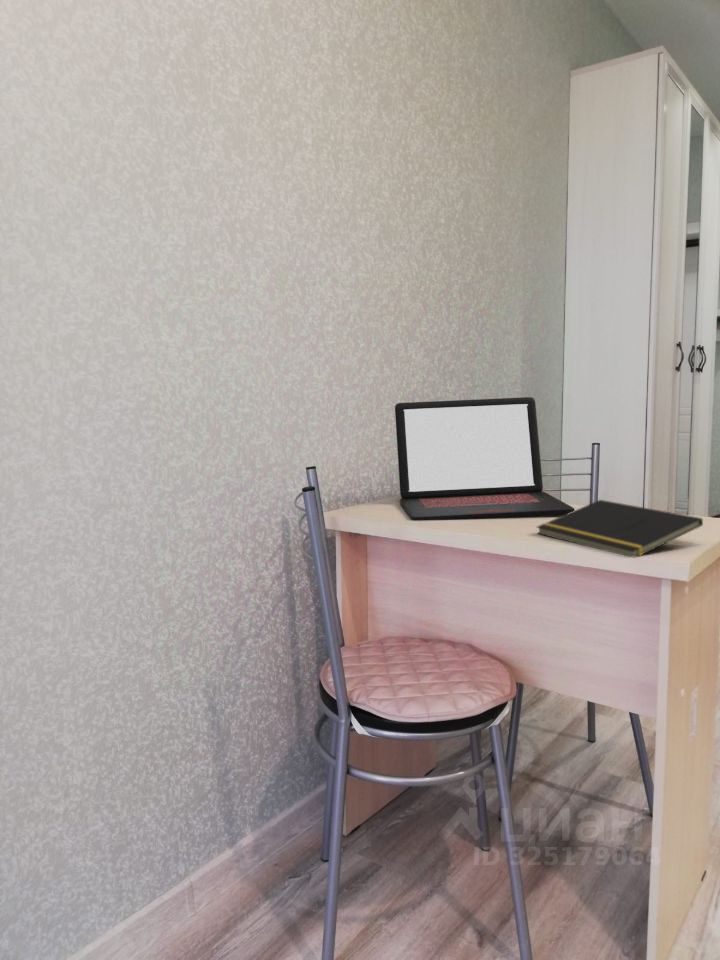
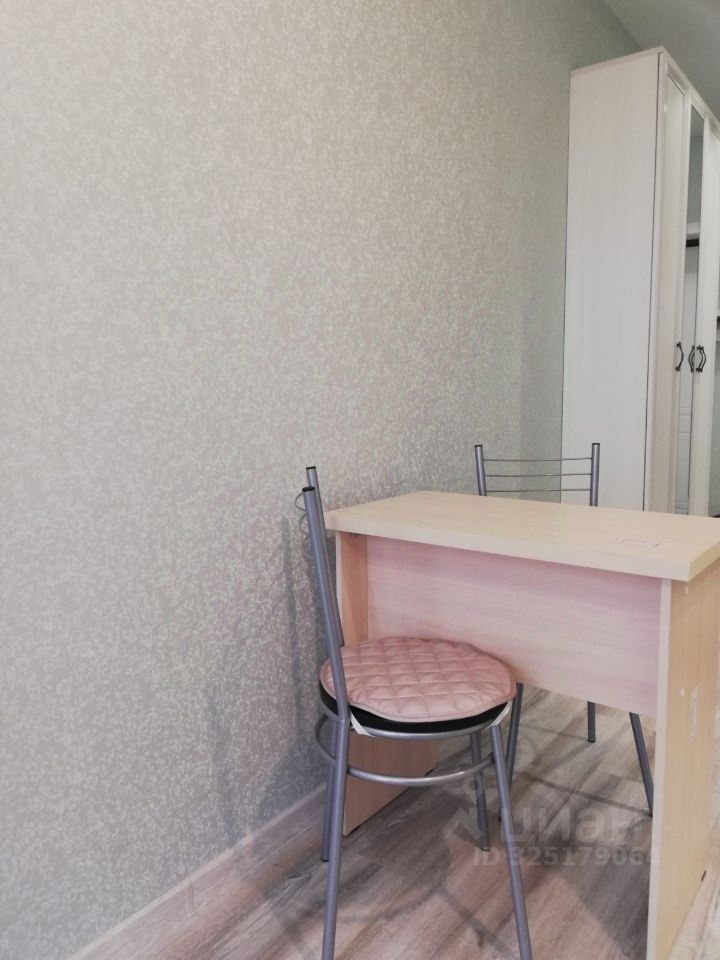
- notepad (615, 526)
- laptop (478, 455)
